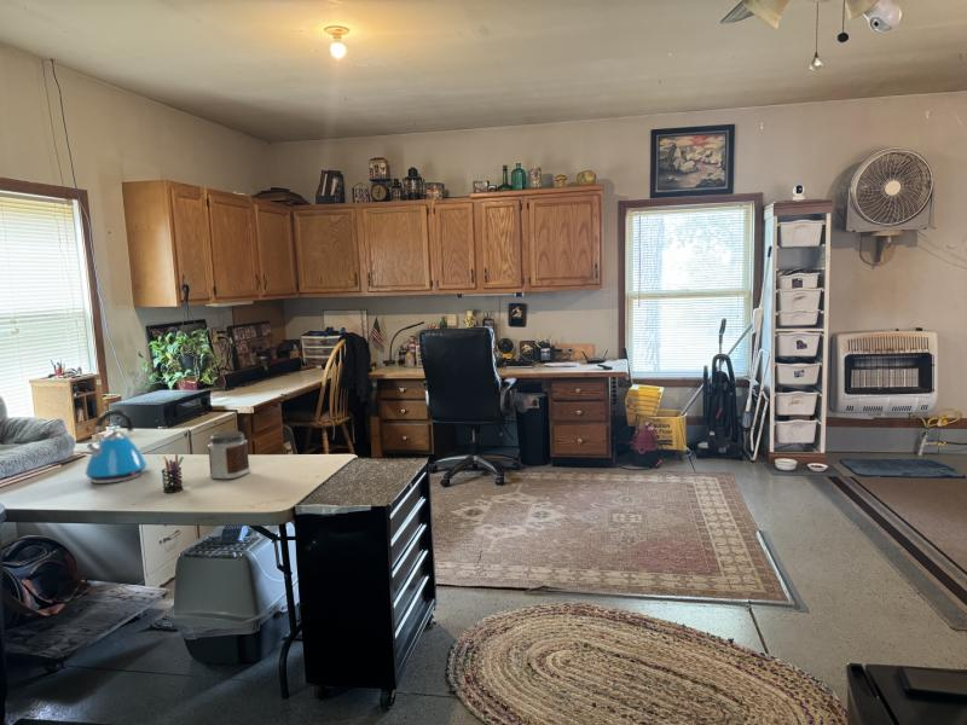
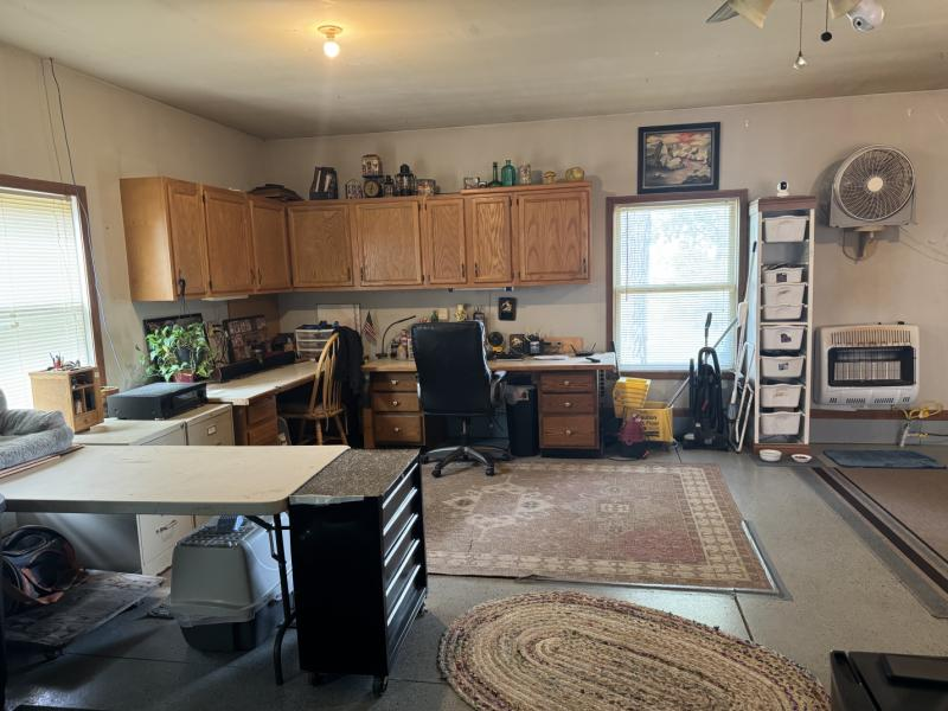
- kettle (115, 442)
- jar (228, 454)
- pen holder (174, 471)
